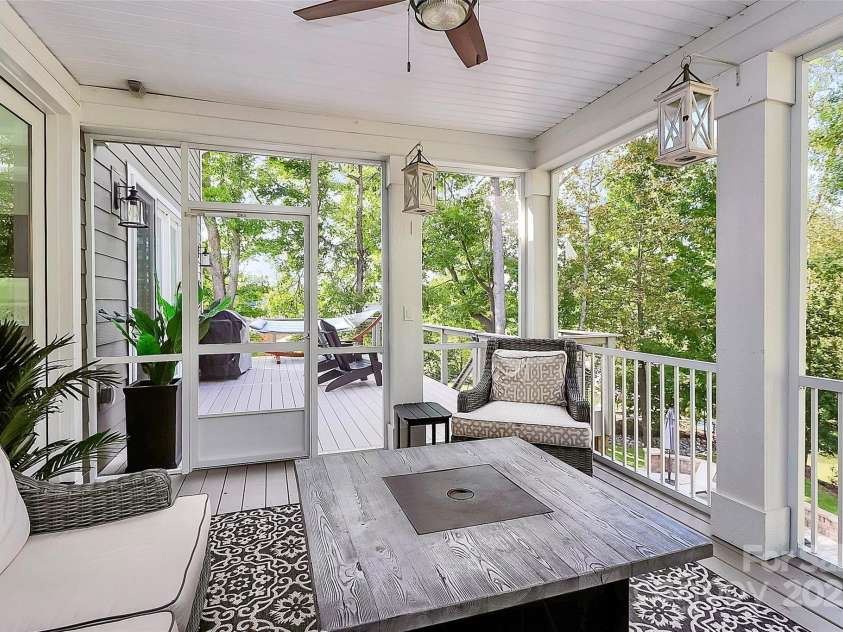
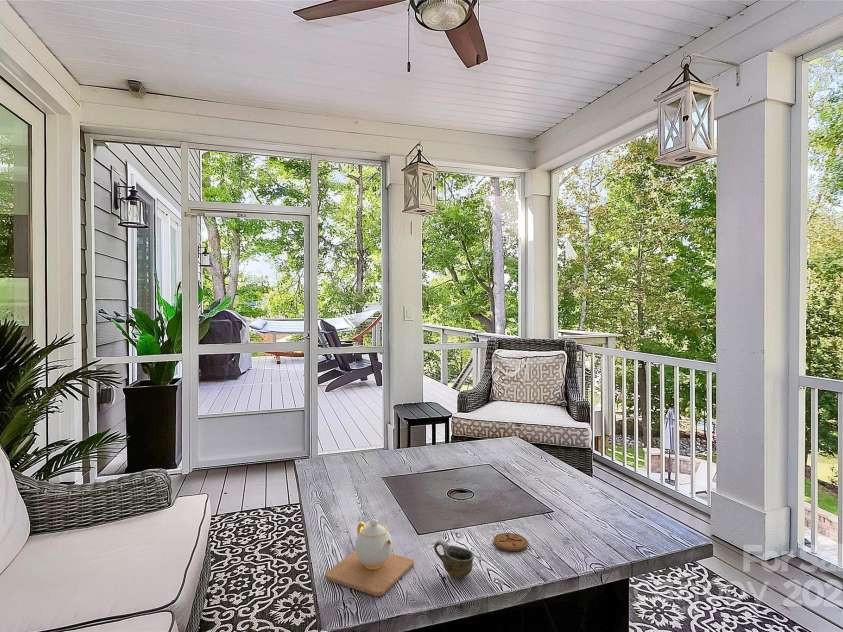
+ cup (456, 557)
+ teapot (370, 546)
+ coaster (510, 541)
